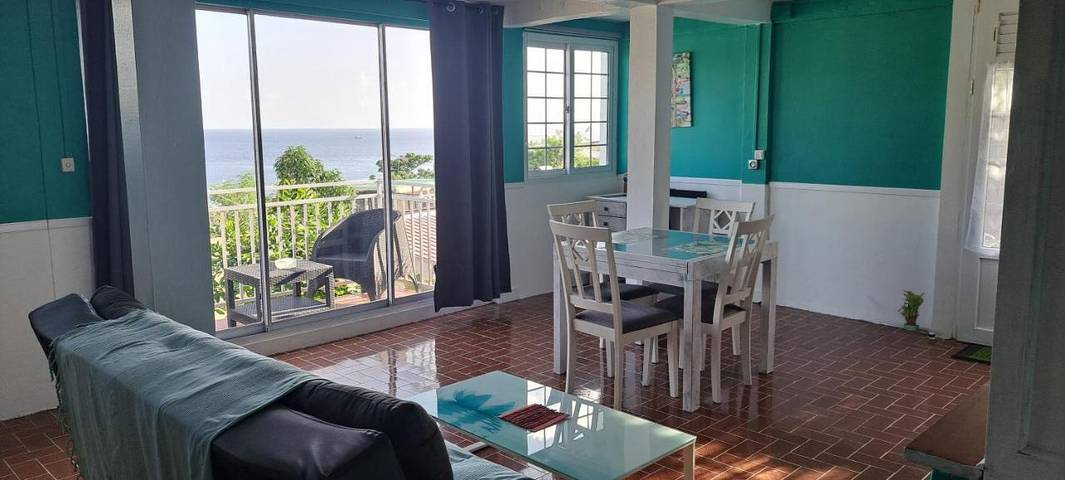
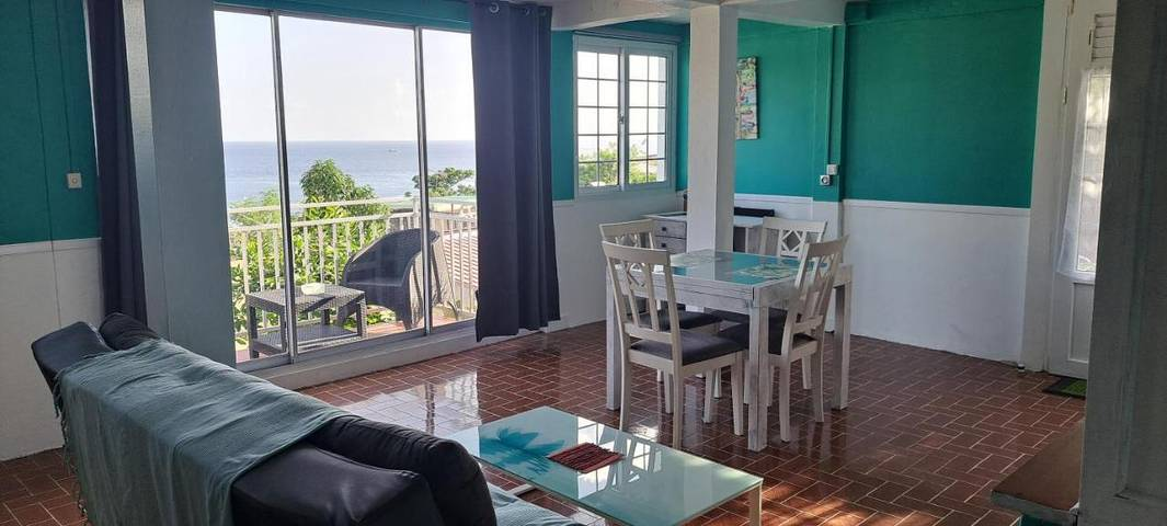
- potted plant (909, 309)
